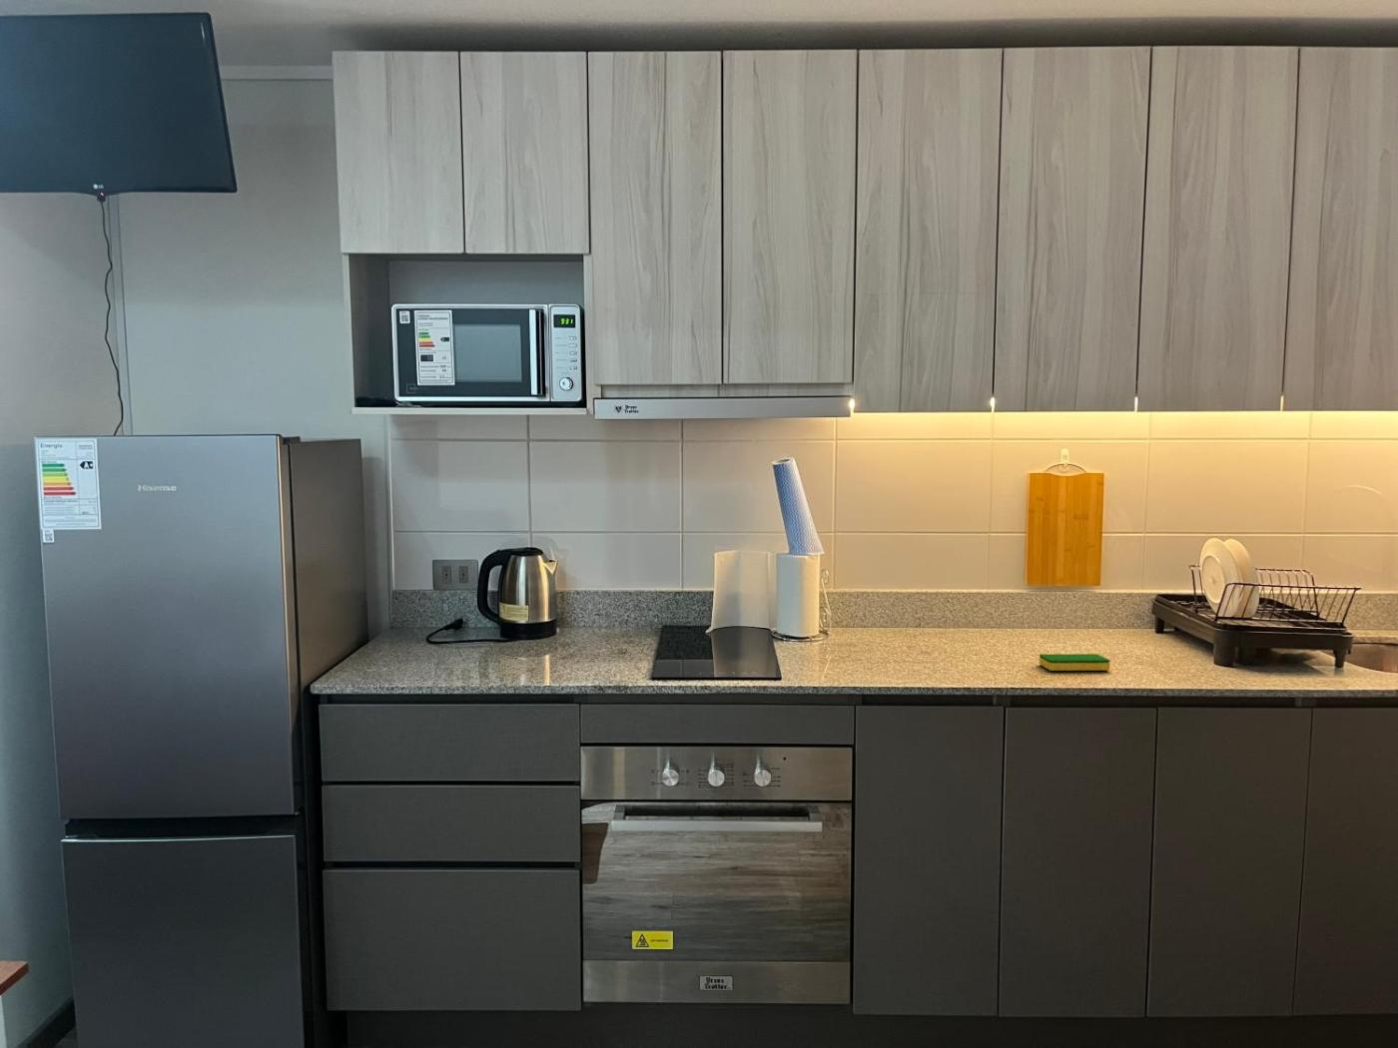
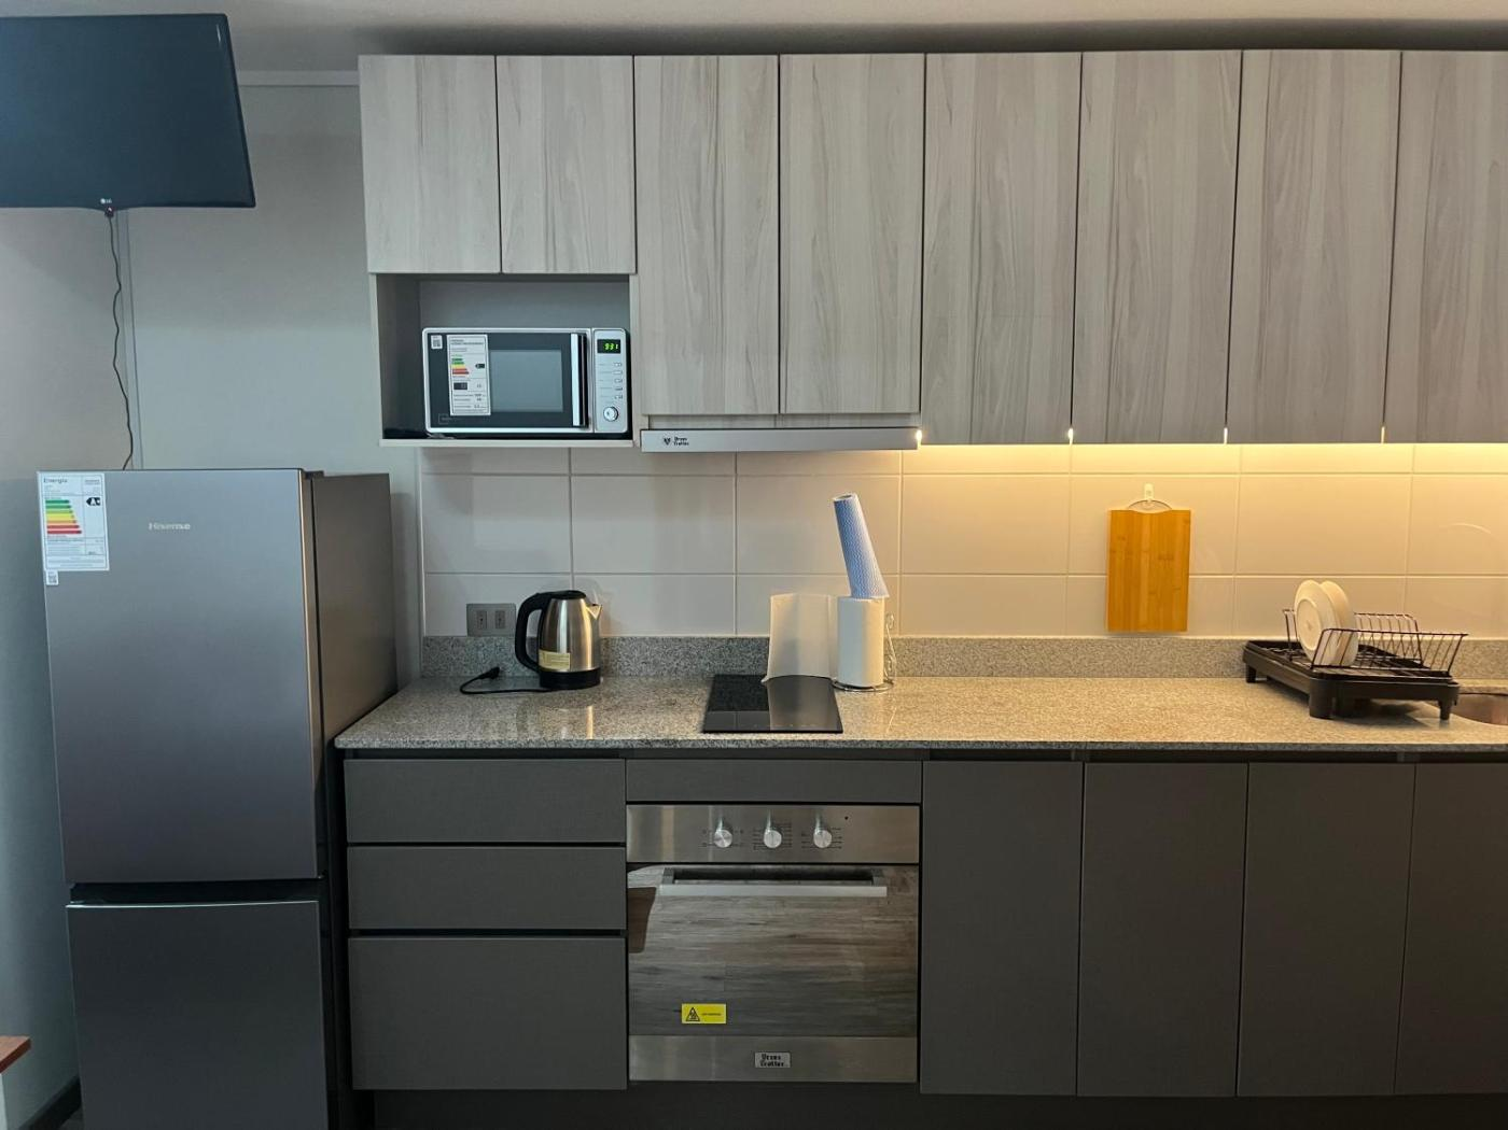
- dish sponge (1073, 662)
